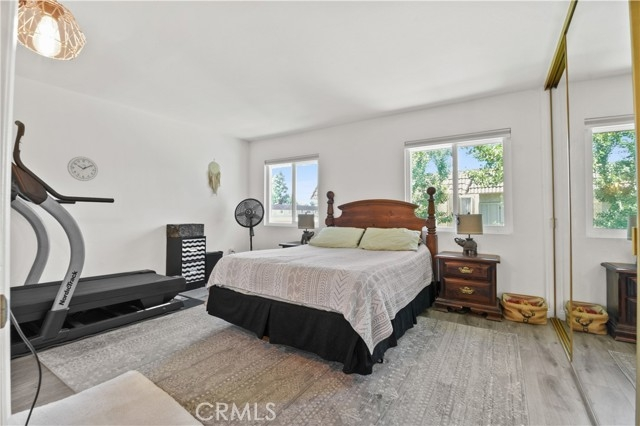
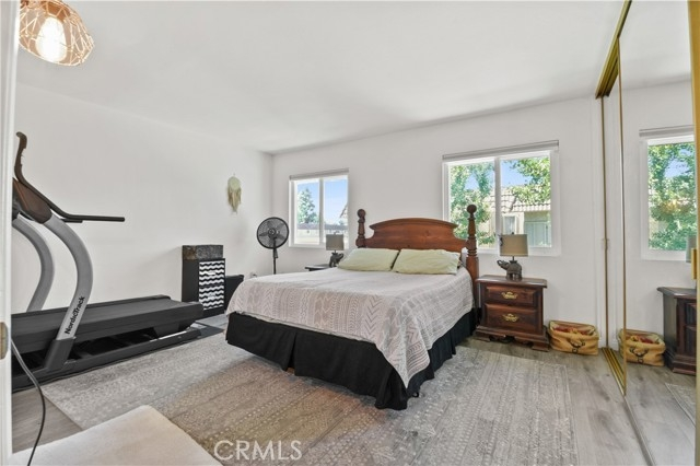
- wall clock (83, 168)
